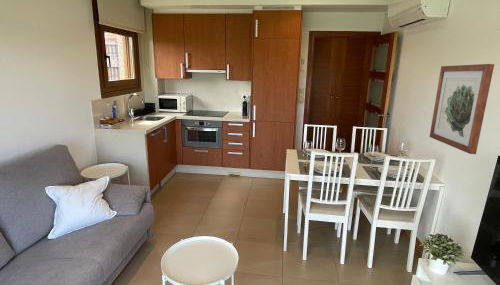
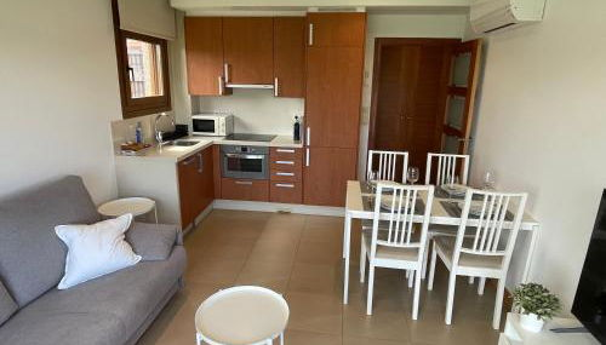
- wall art (456, 106)
